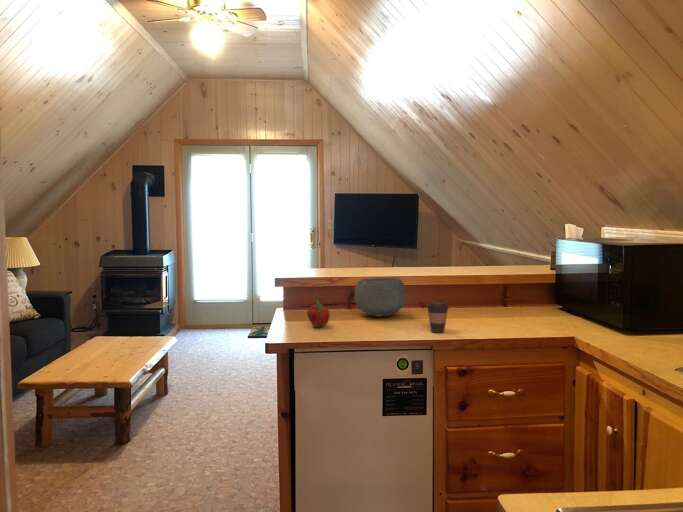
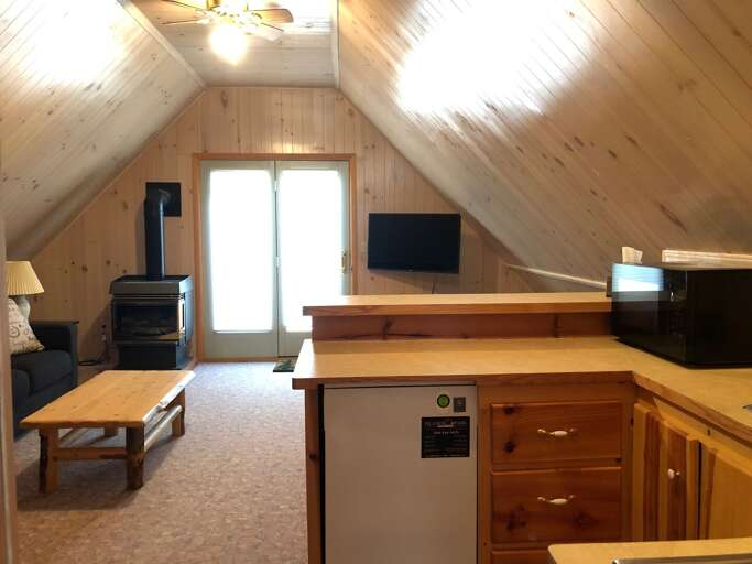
- bowl (380, 296)
- coffee cup (437, 316)
- fruit (318, 313)
